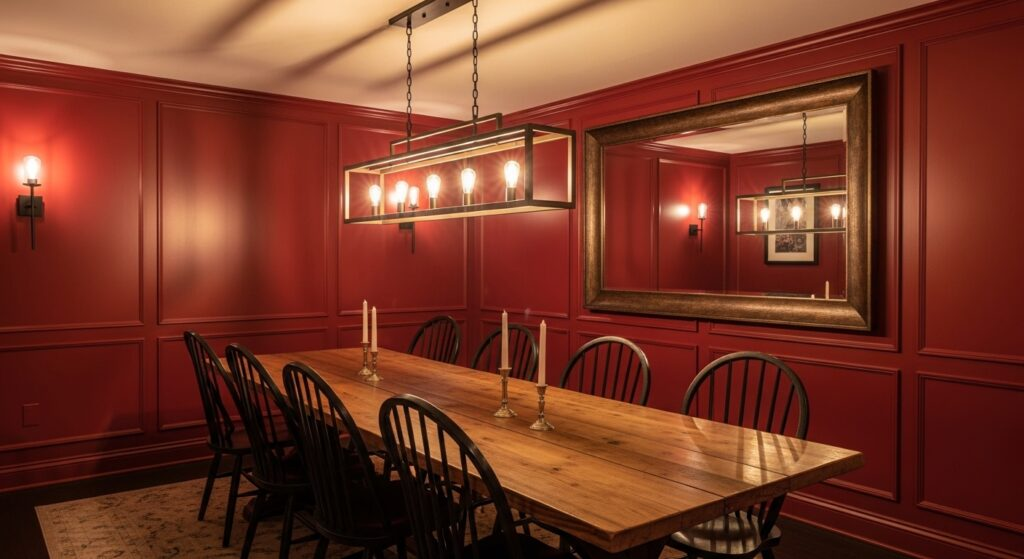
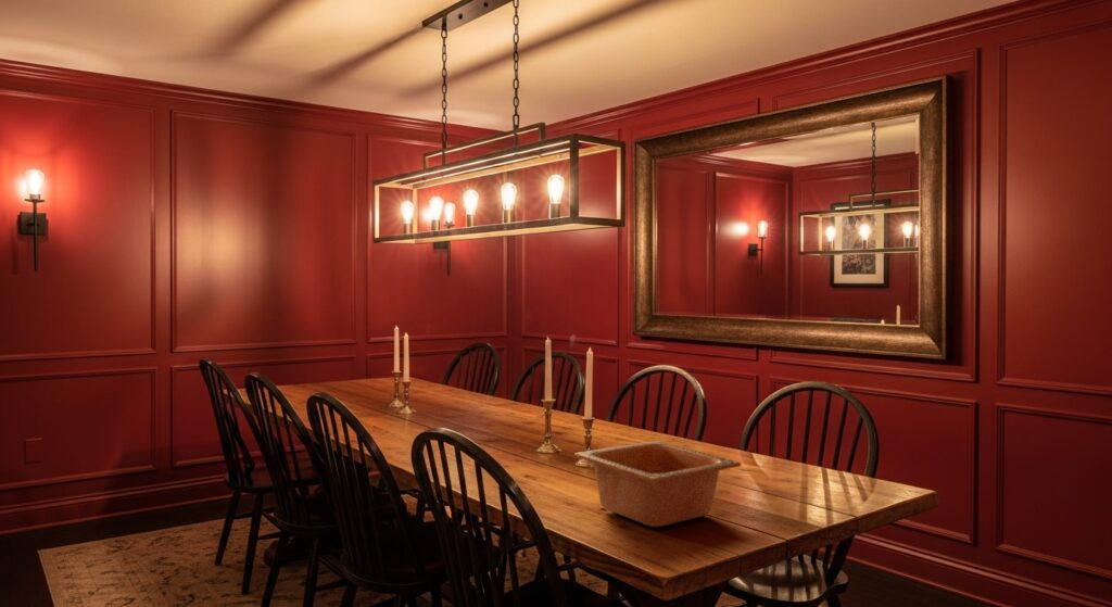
+ serving bowl (656, 484)
